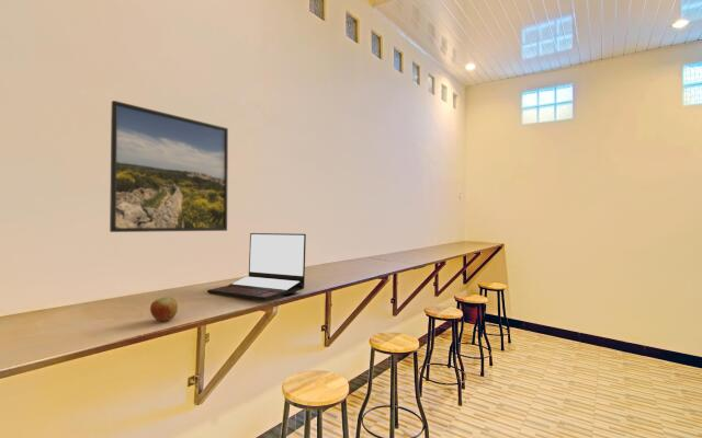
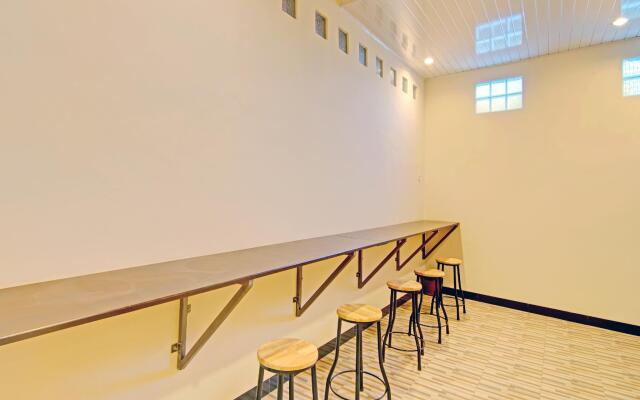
- laptop (257, 263)
- apple (163, 309)
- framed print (176, 173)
